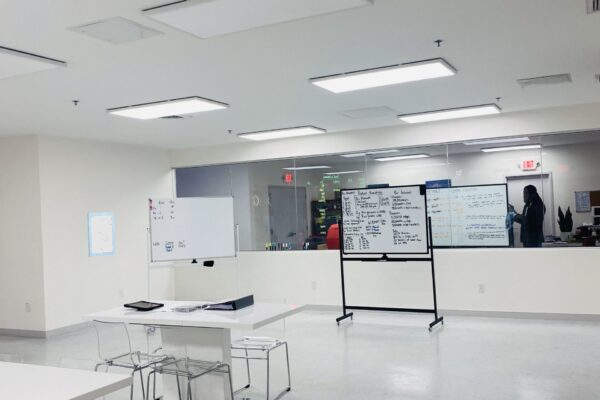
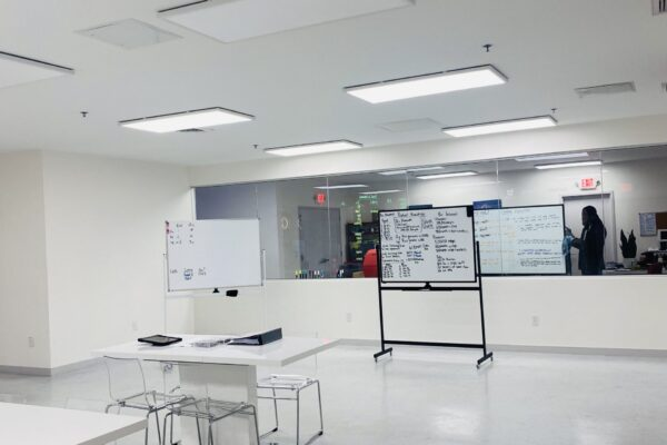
- wall art (101, 234)
